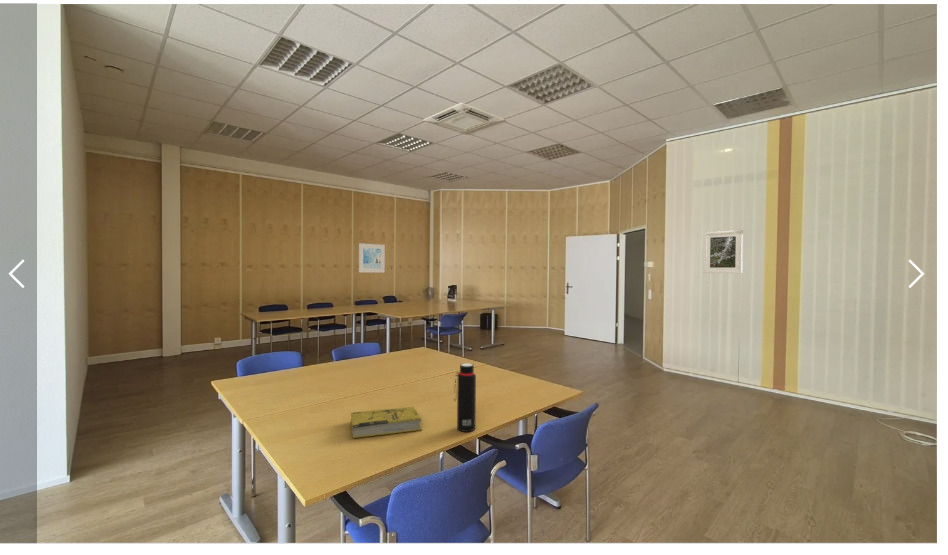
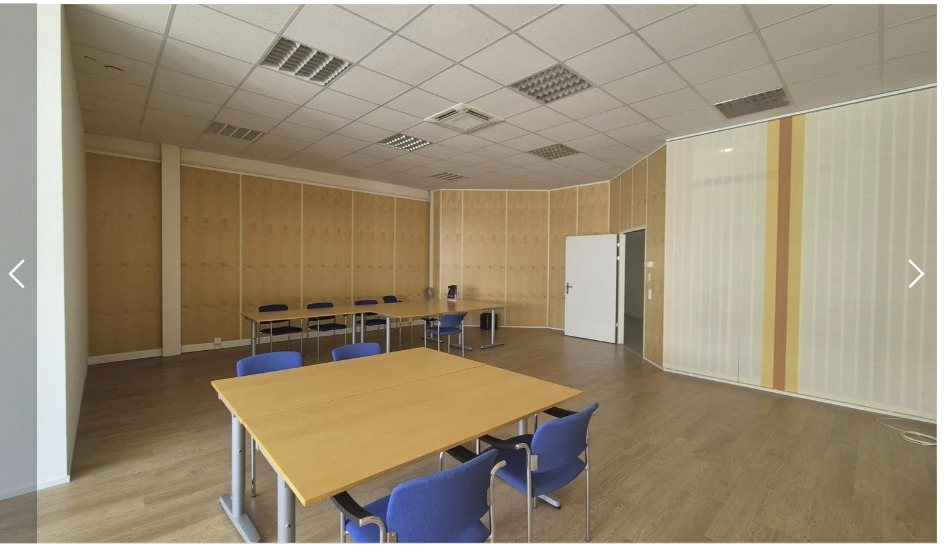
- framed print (372, 258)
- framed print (722, 252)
- water bottle (464, 396)
- book (385, 420)
